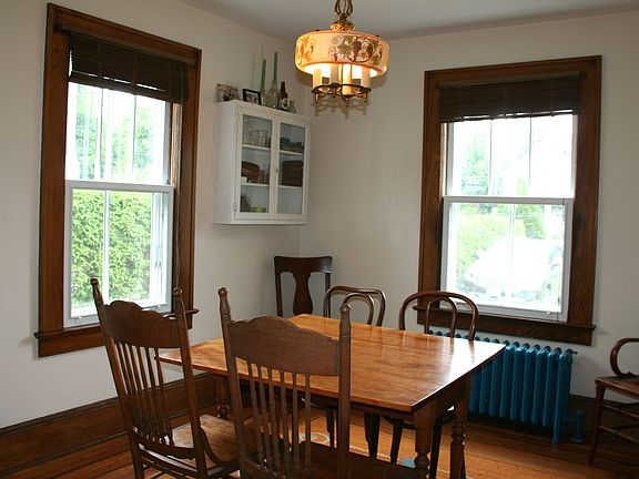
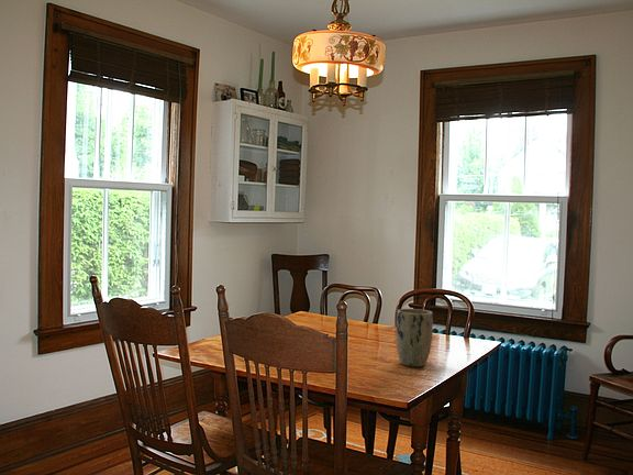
+ plant pot (413, 336)
